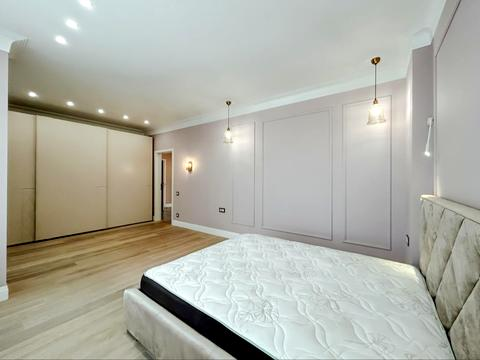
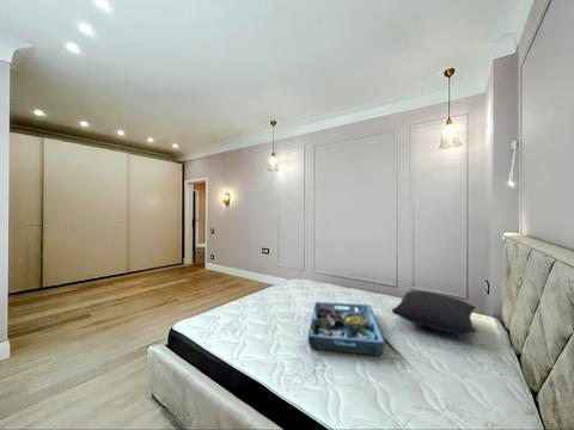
+ pillow (434, 309)
+ serving tray (343, 322)
